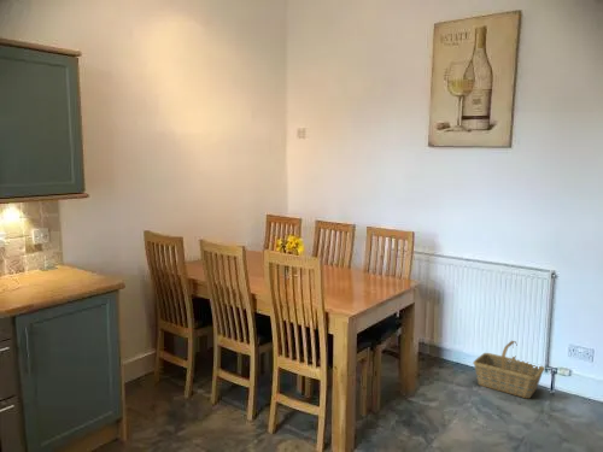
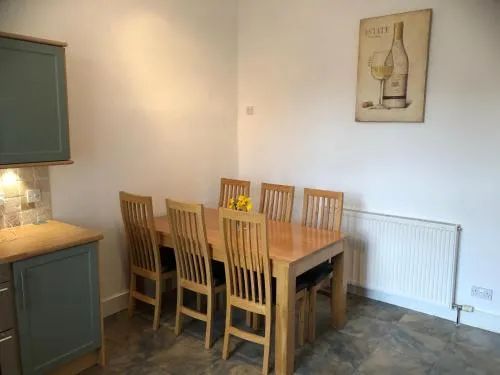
- basket (508, 365)
